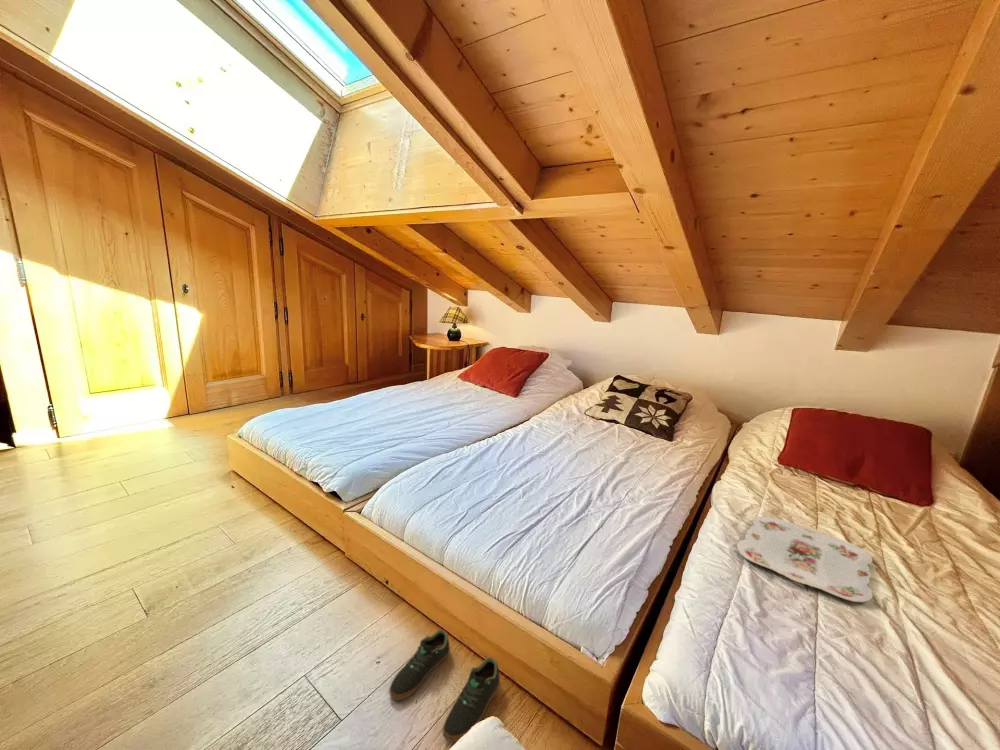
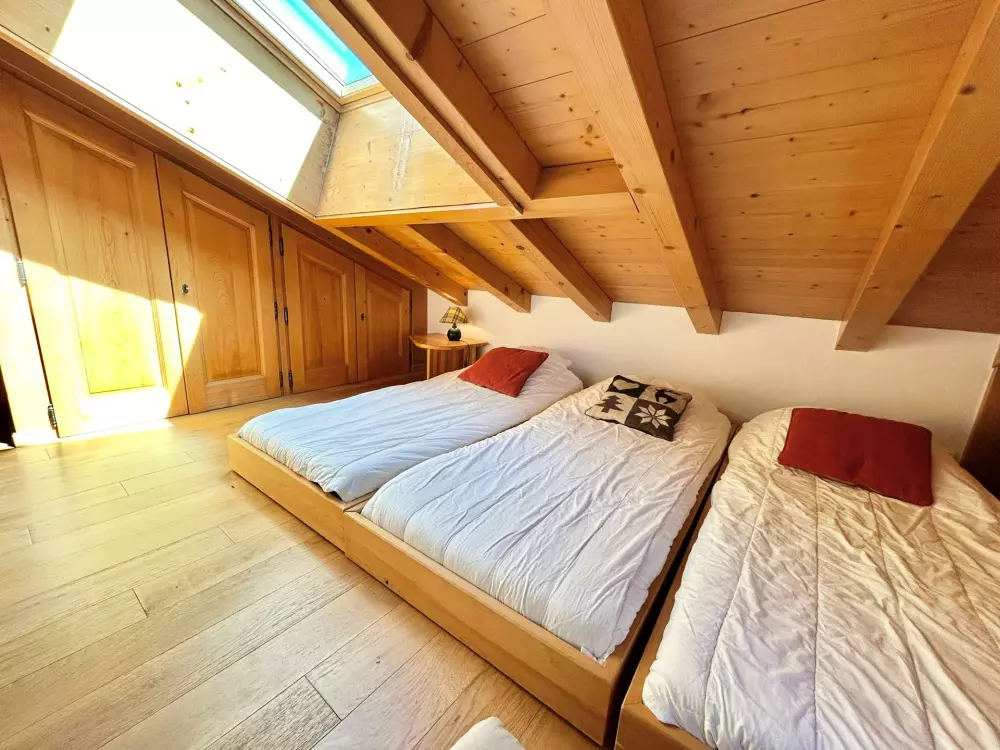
- serving tray (803, 553)
- shoe (439, 664)
